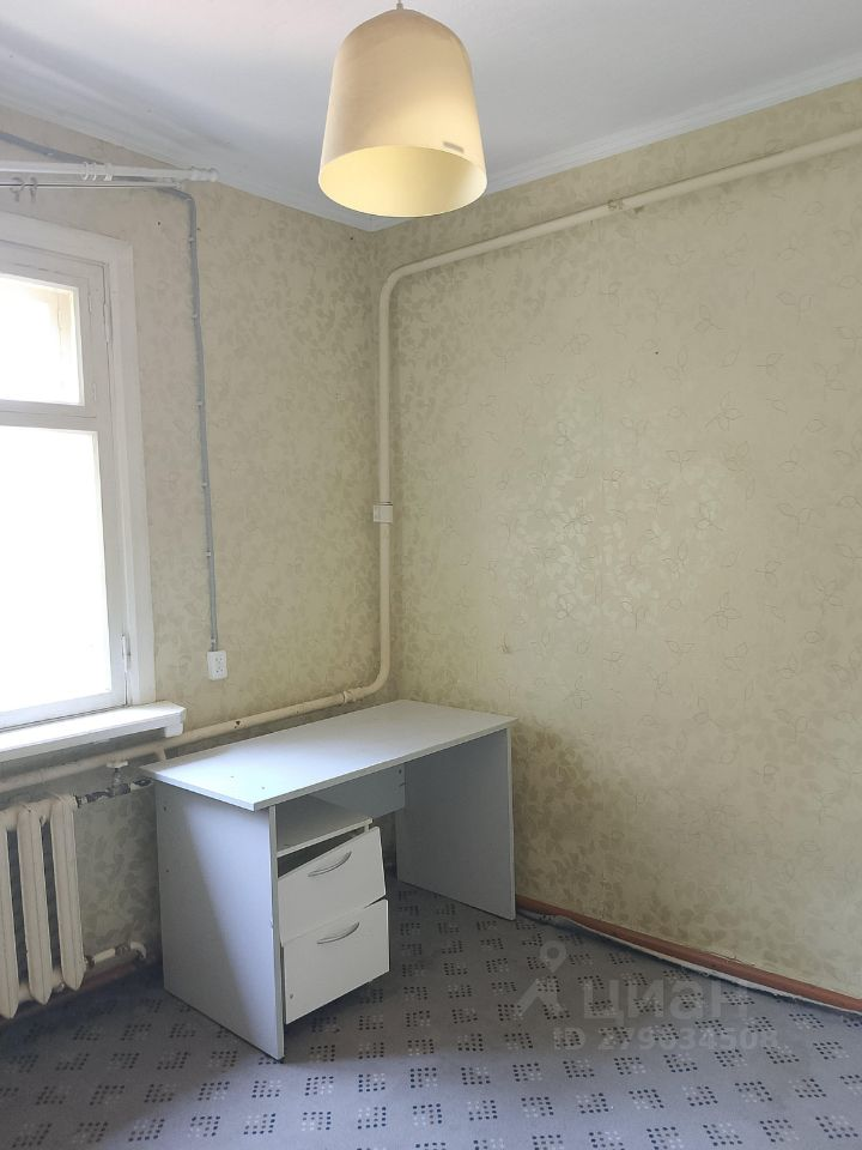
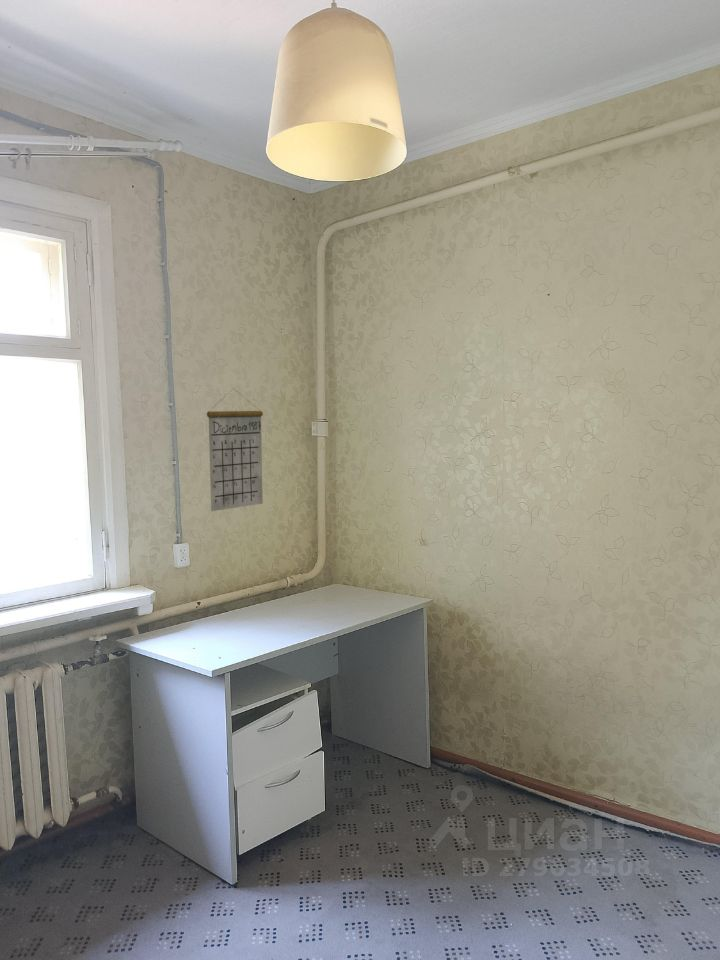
+ calendar (236, 448)
